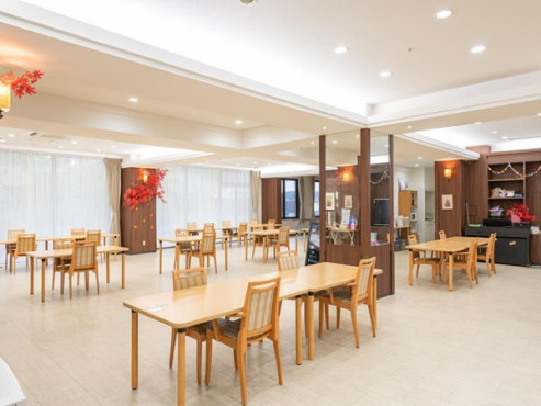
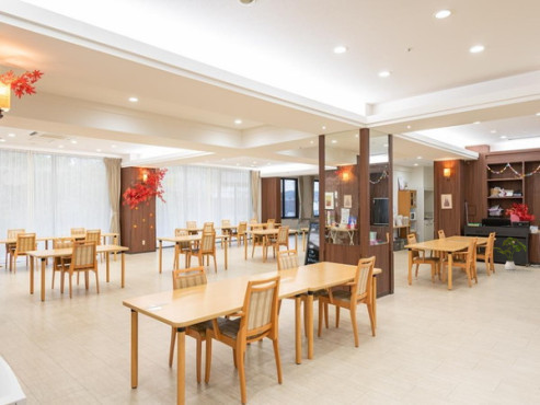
+ house plant (509, 253)
